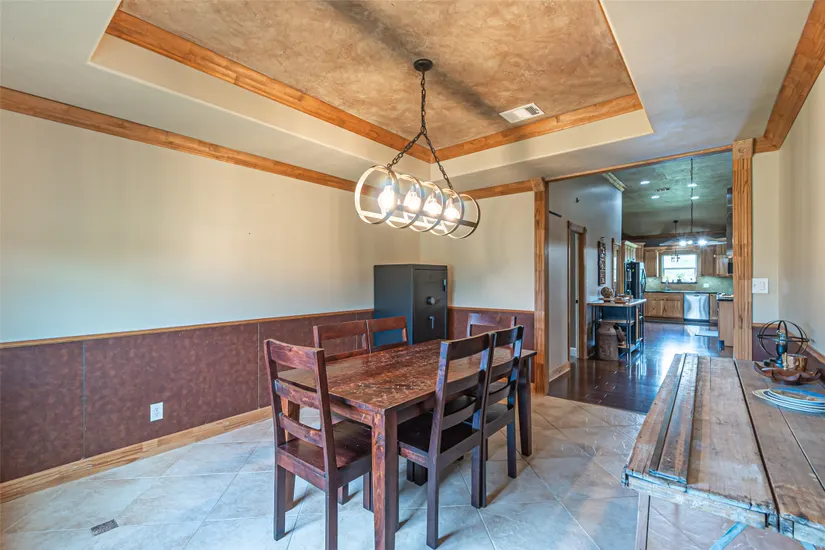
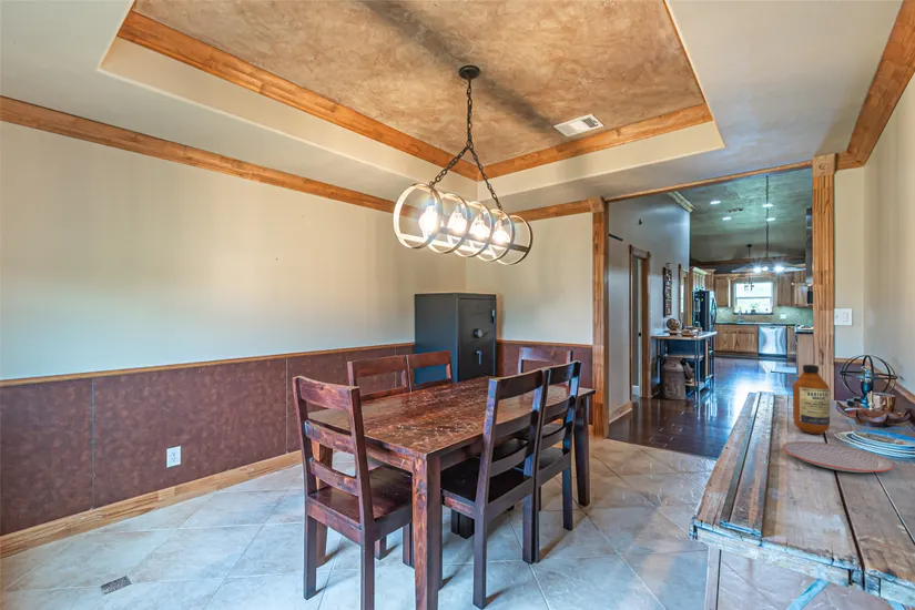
+ plate (834, 457)
+ bottle (811, 398)
